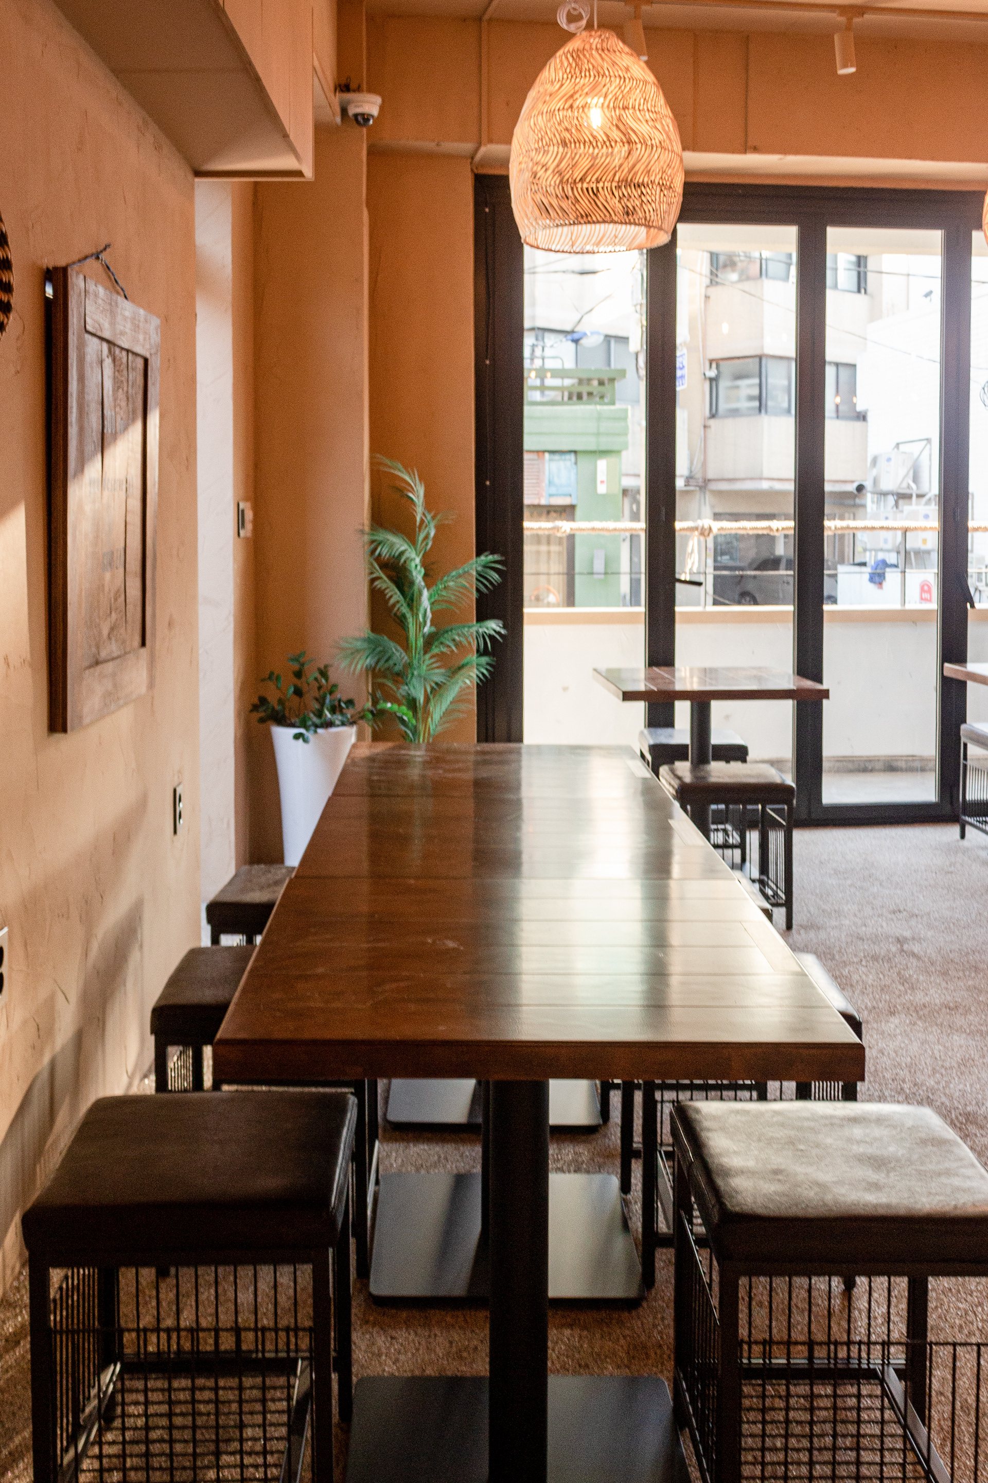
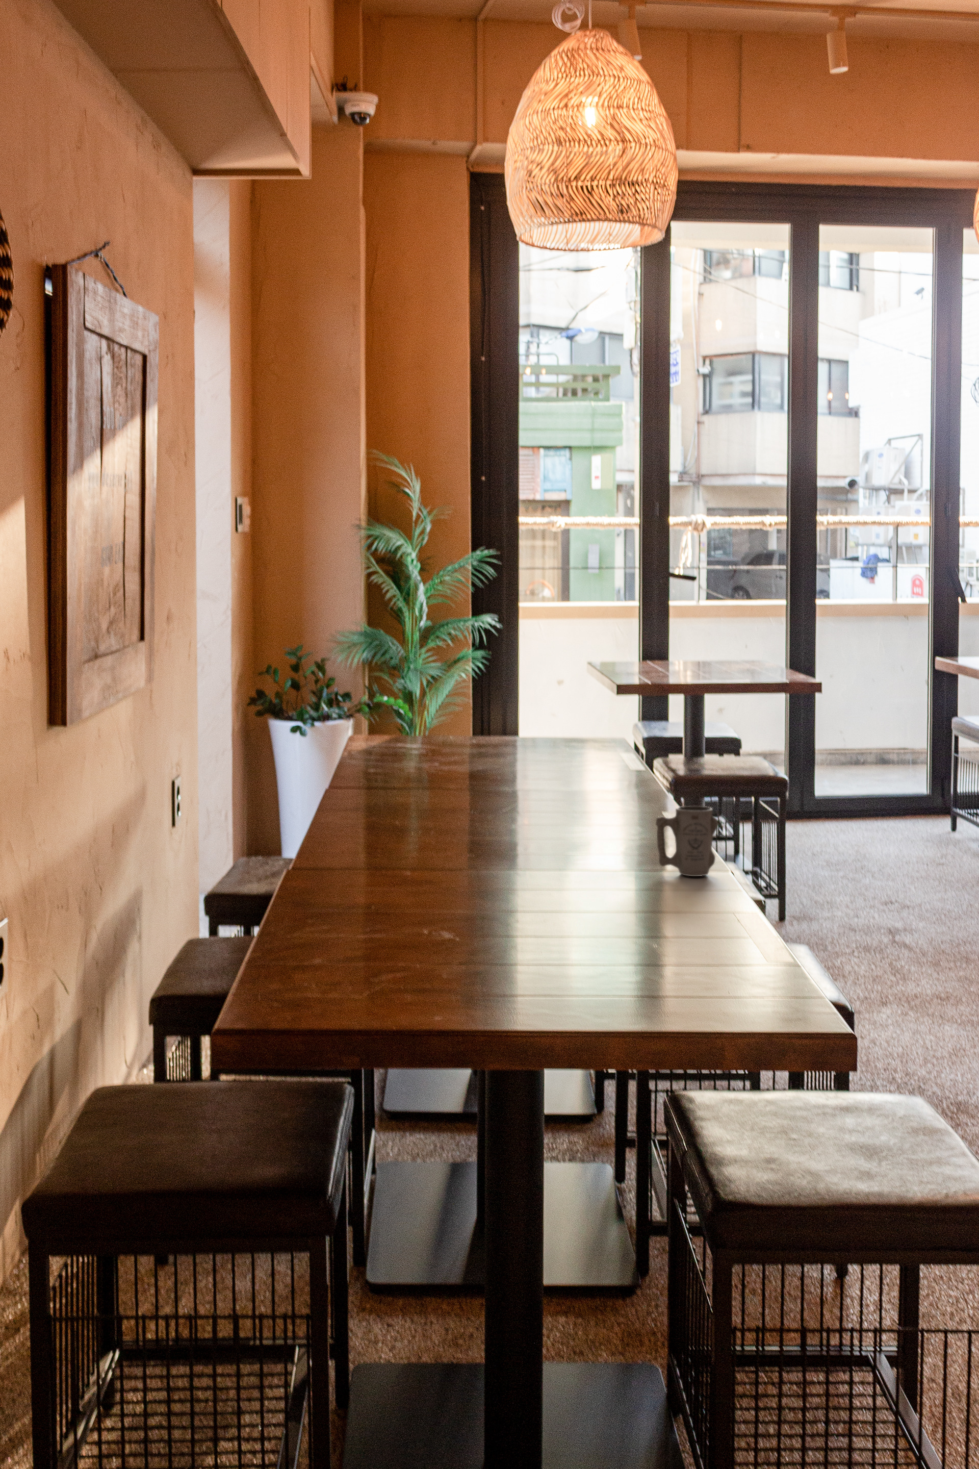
+ mug (686, 841)
